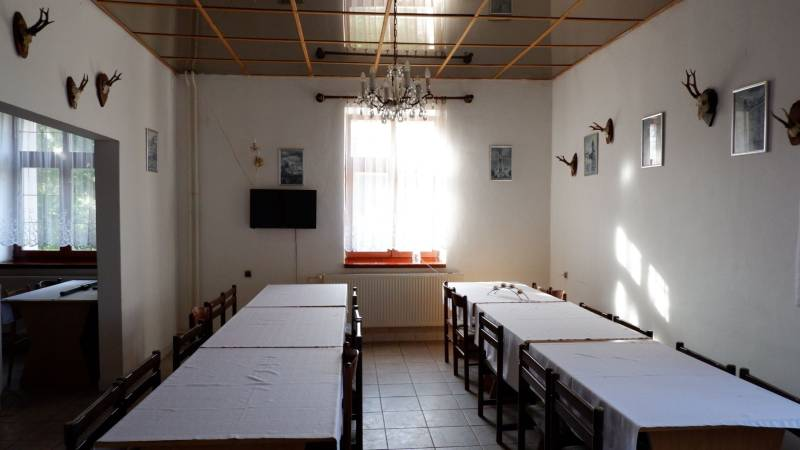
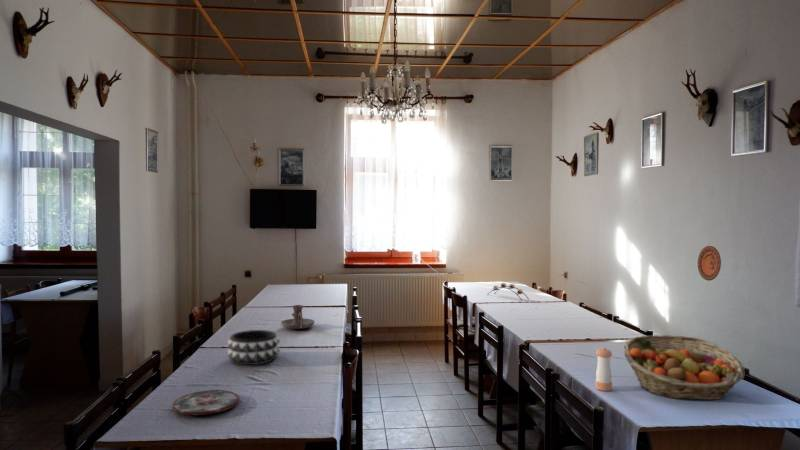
+ fruit basket (680, 366)
+ plate (206, 402)
+ candle holder (298, 317)
+ pepper shaker (603, 367)
+ decorative bowl (253, 346)
+ decorative plate (709, 263)
